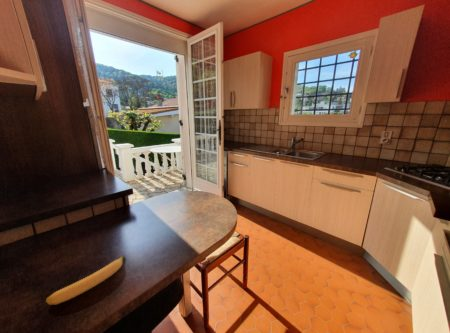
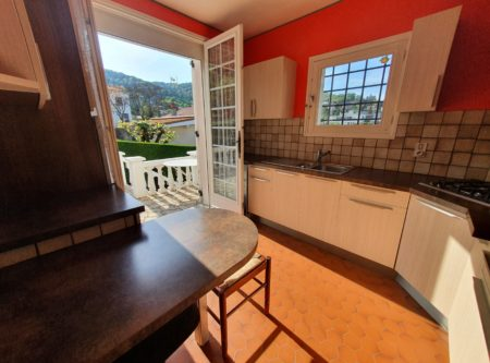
- banana (91, 275)
